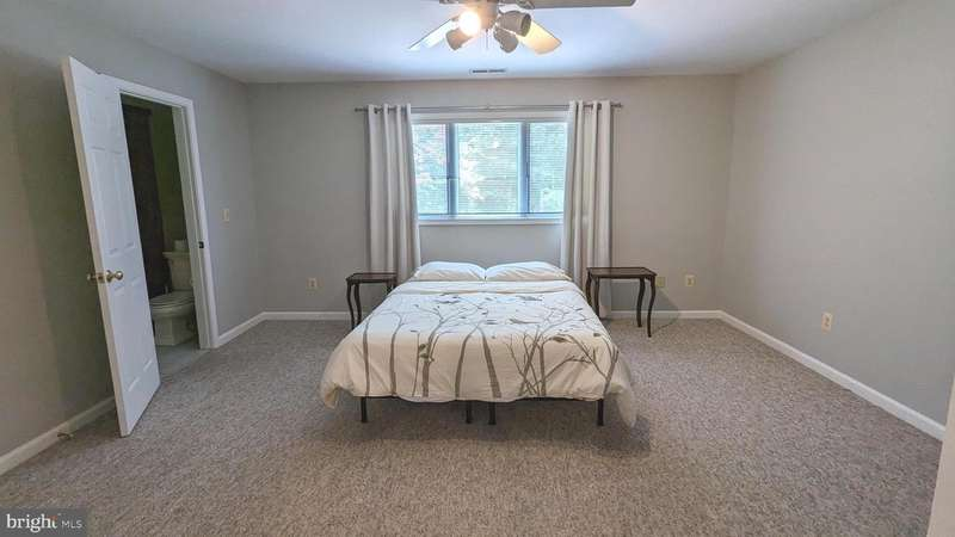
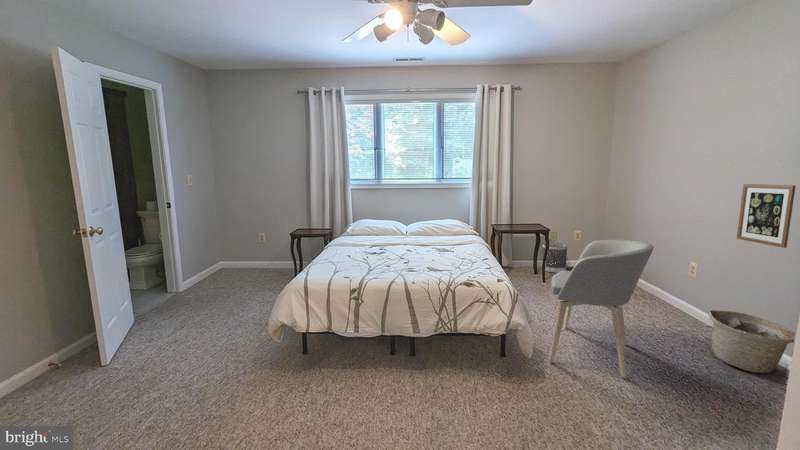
+ basket (747, 340)
+ wall art (763, 214)
+ wastebasket (554, 257)
+ armchair (588, 296)
